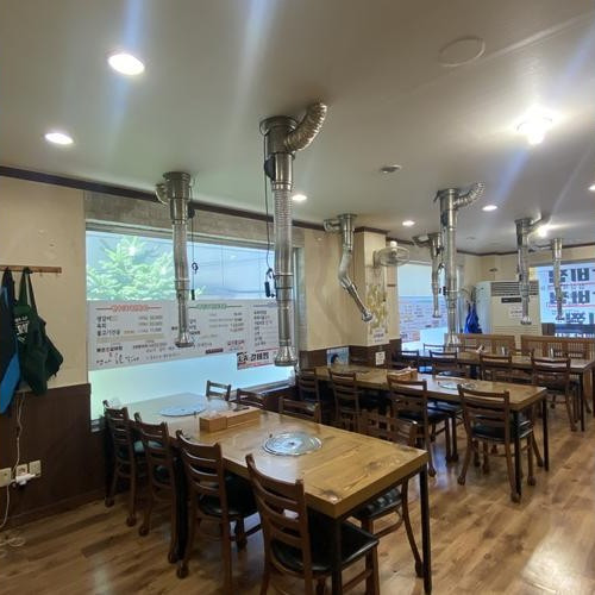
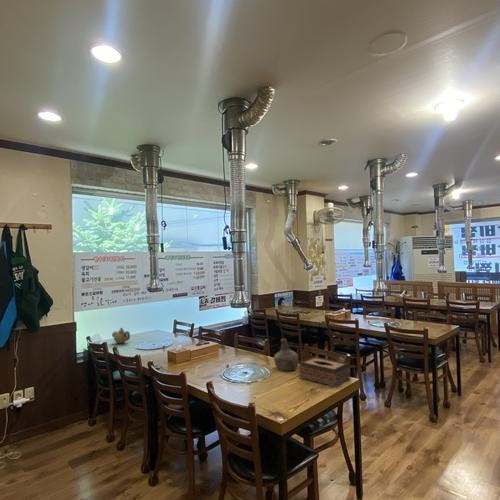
+ tissue box (324, 370)
+ teapot (121, 335)
+ bottle (285, 353)
